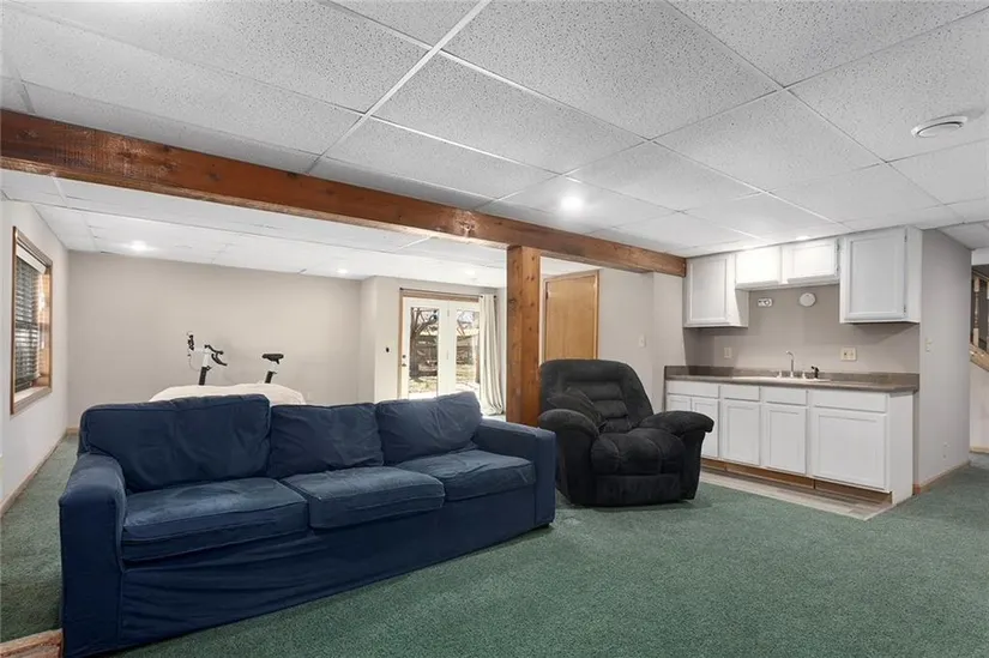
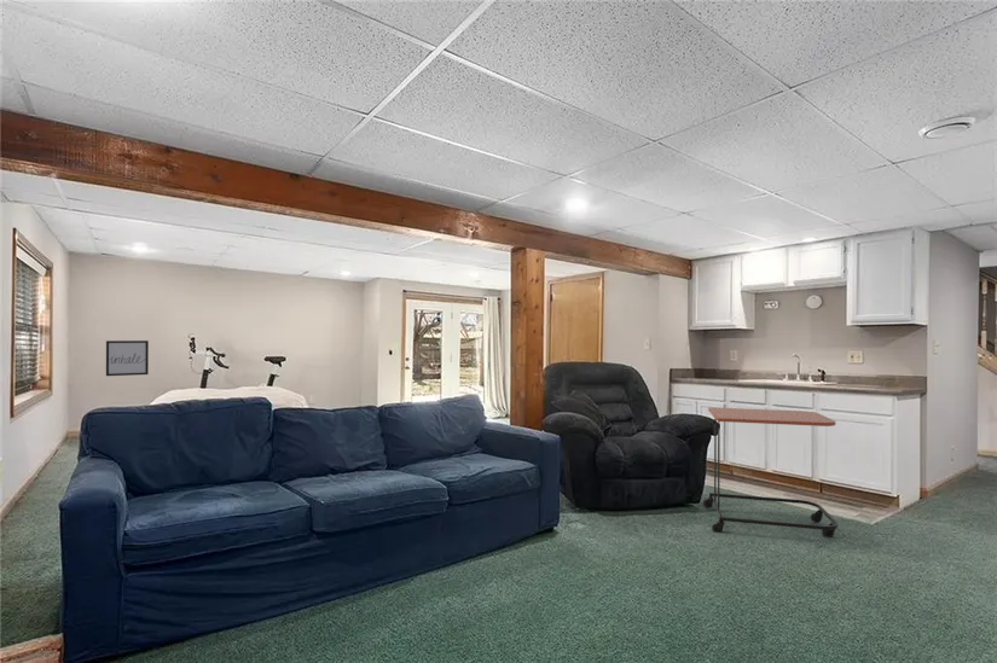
+ wall art (127, 357)
+ side table (763, 496)
